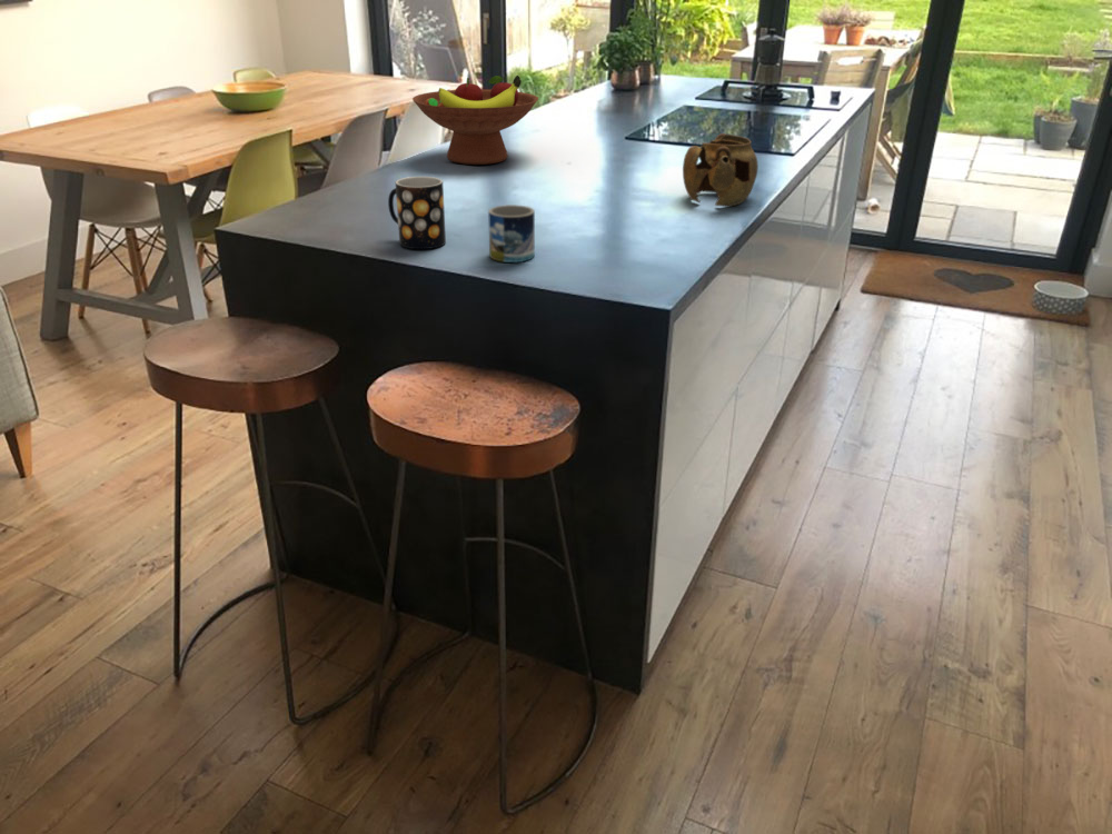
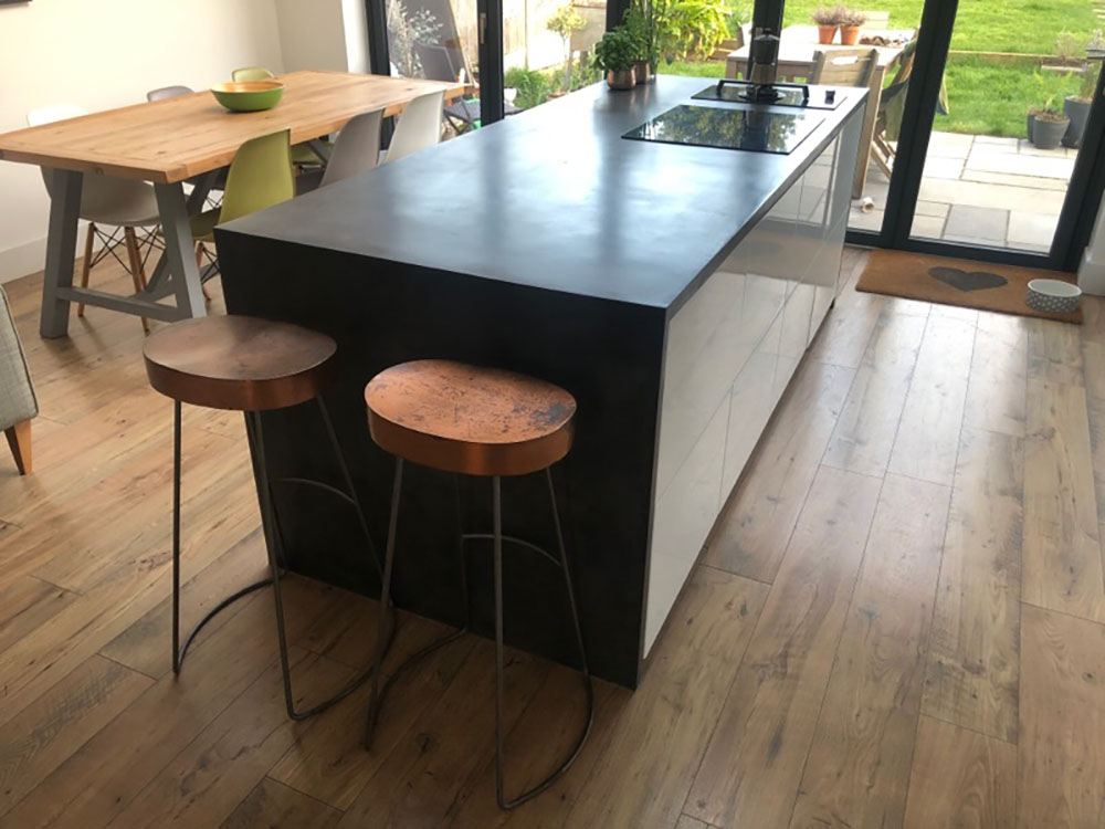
- teapot (718, 171)
- fruit bowl (476, 117)
- mug (413, 211)
- mug (516, 230)
